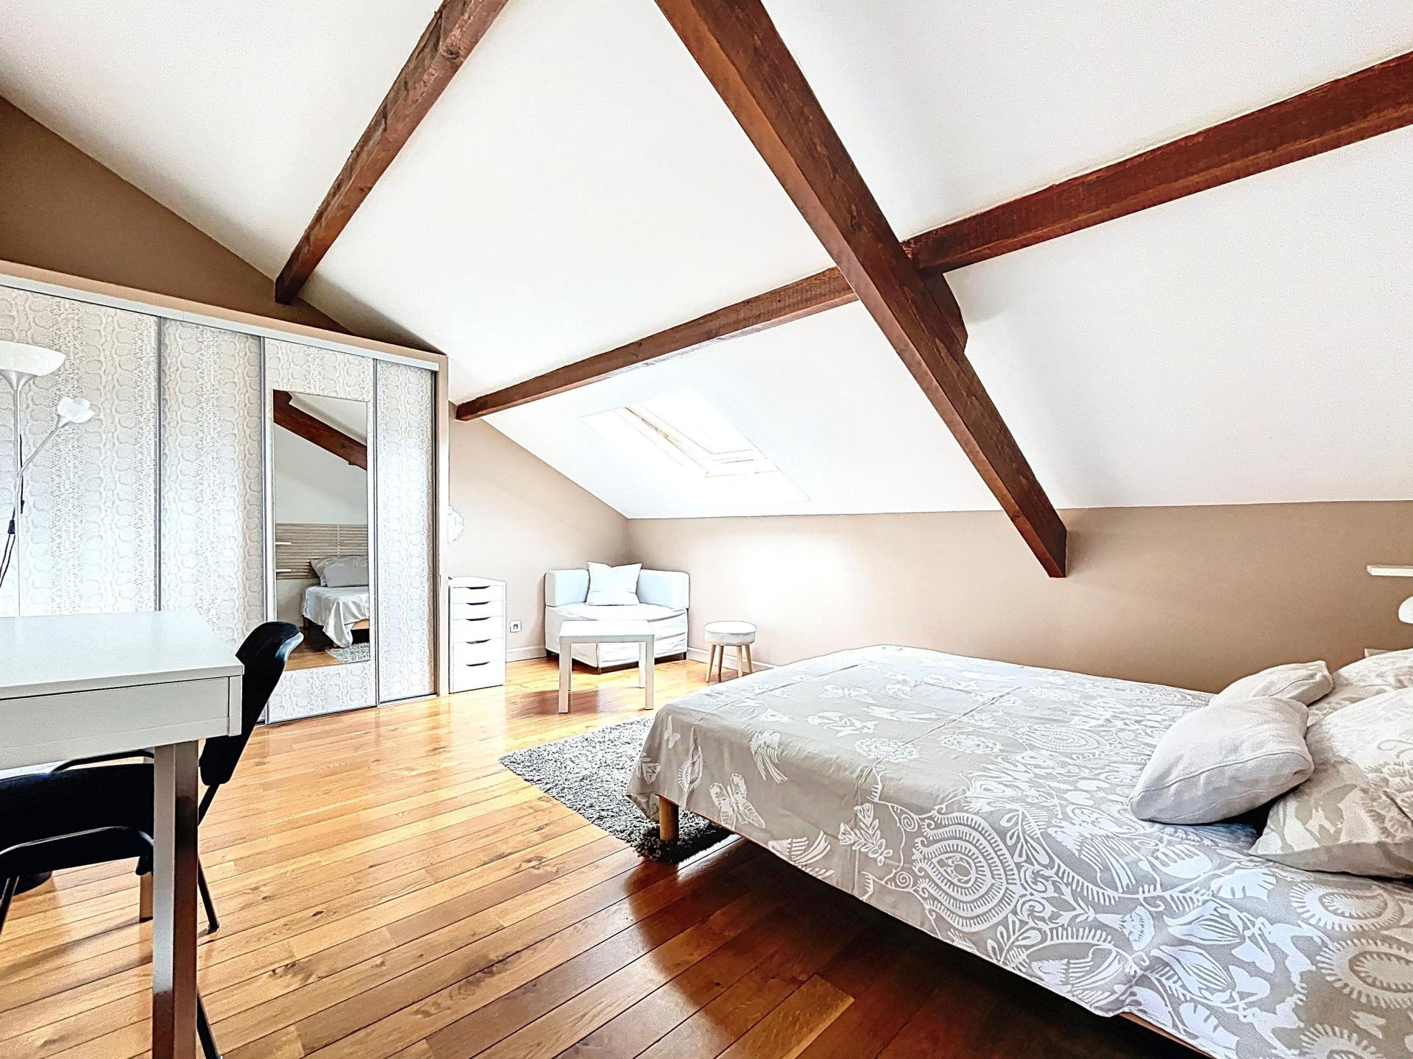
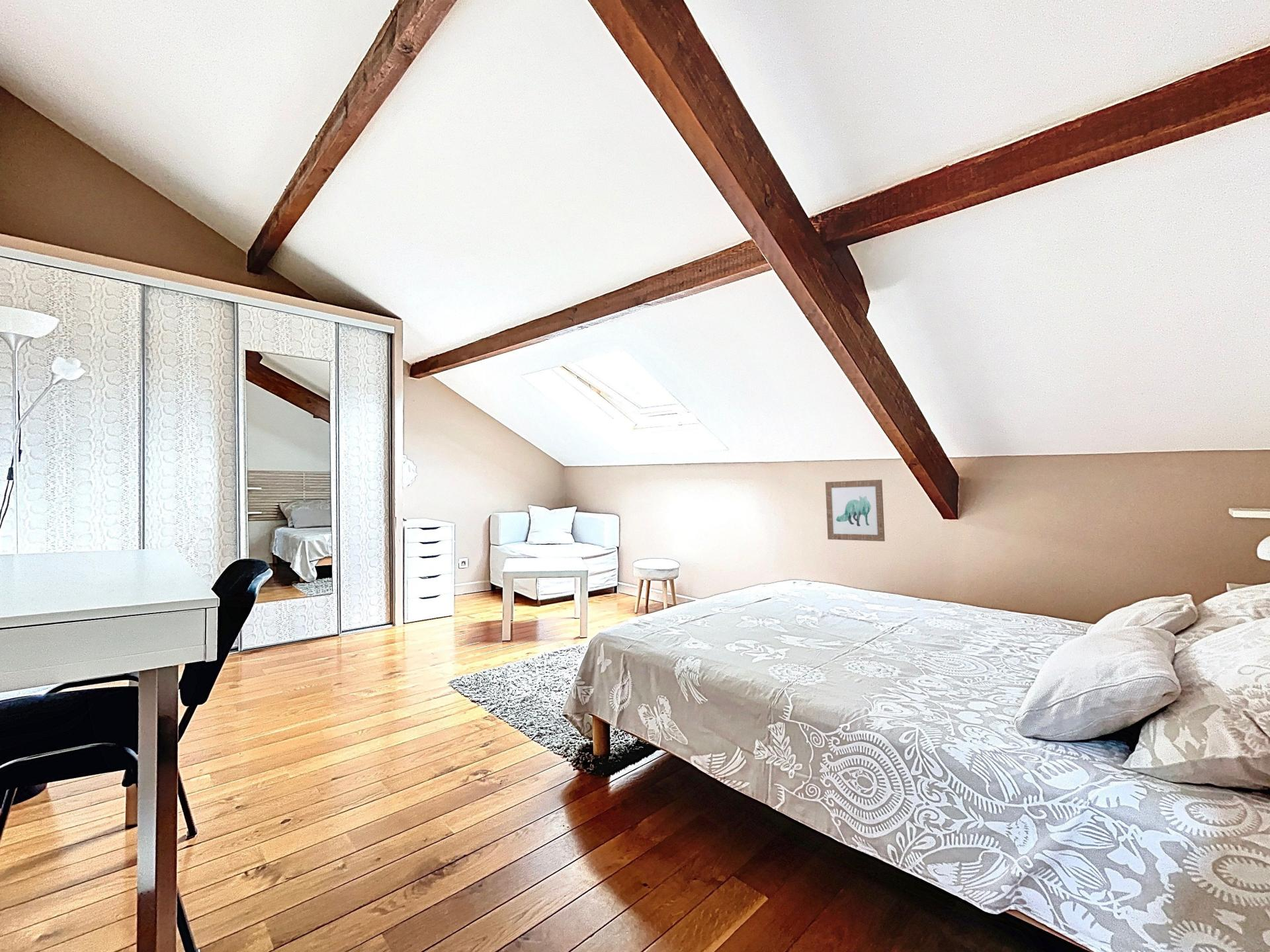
+ wall art (854, 510)
